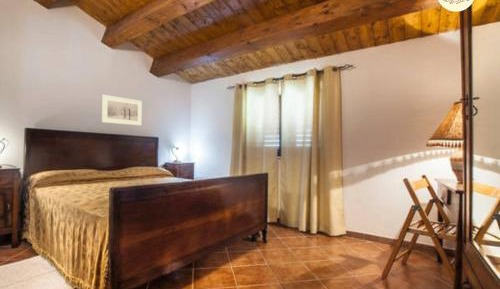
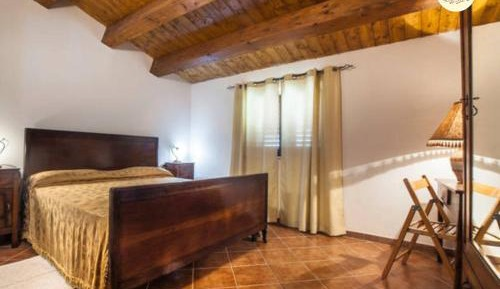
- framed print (123, 111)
